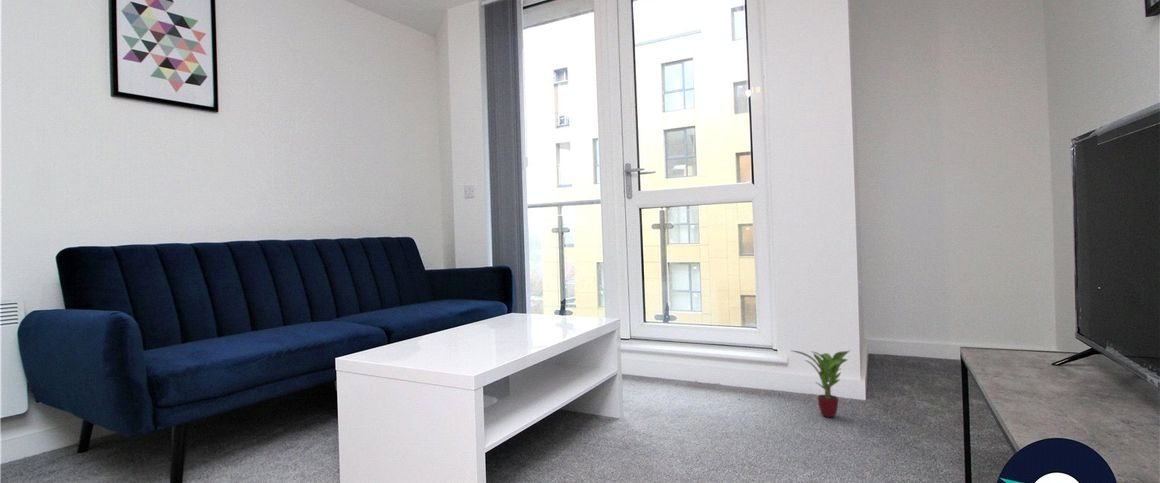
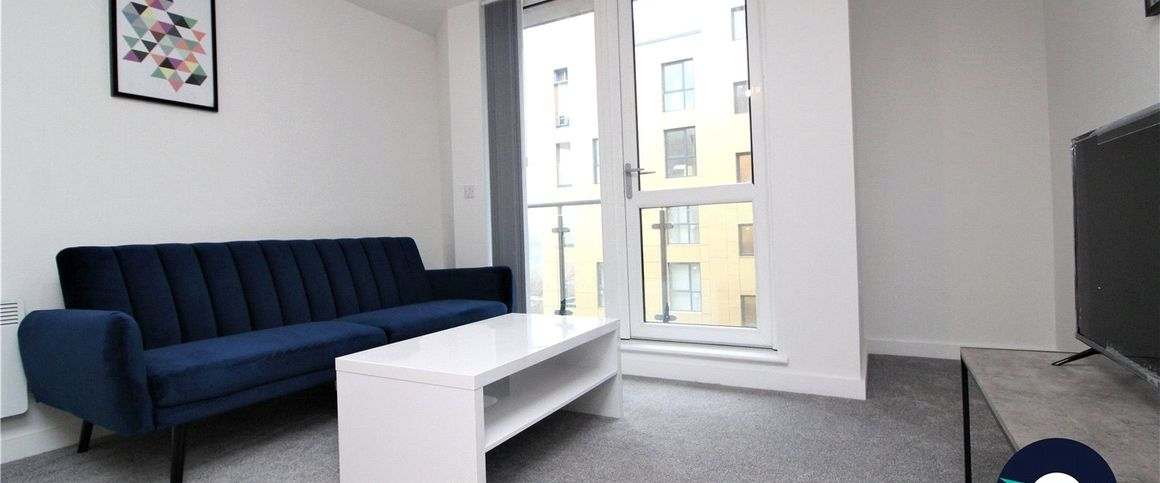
- potted plant (821, 380)
